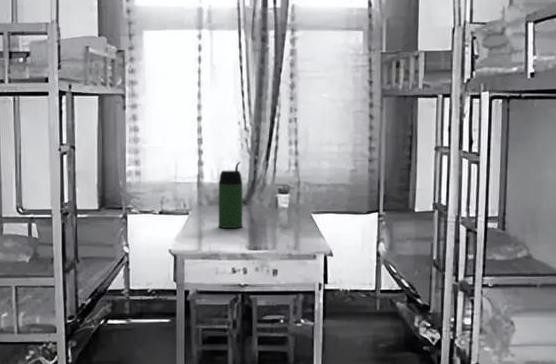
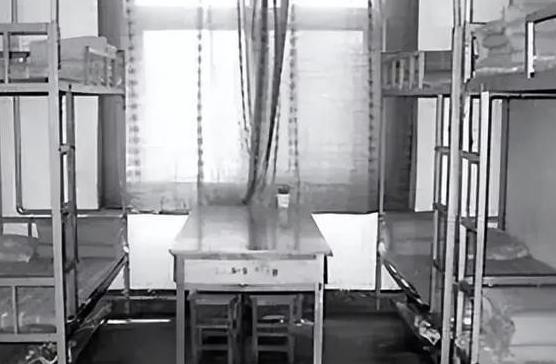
- thermos bottle (230, 193)
